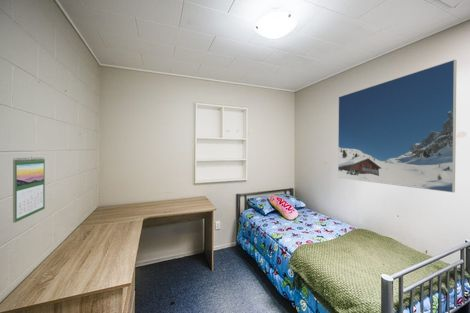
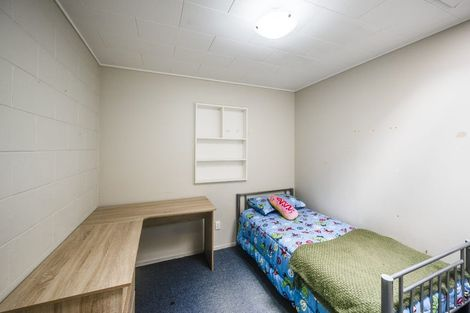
- calendar (30, 185)
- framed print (382, 133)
